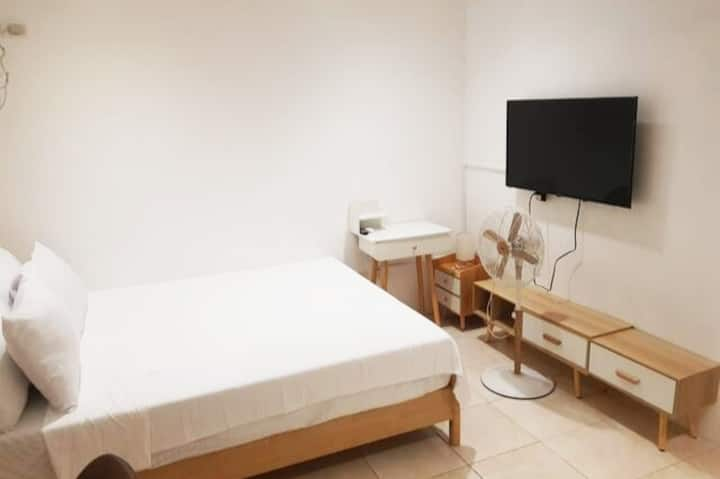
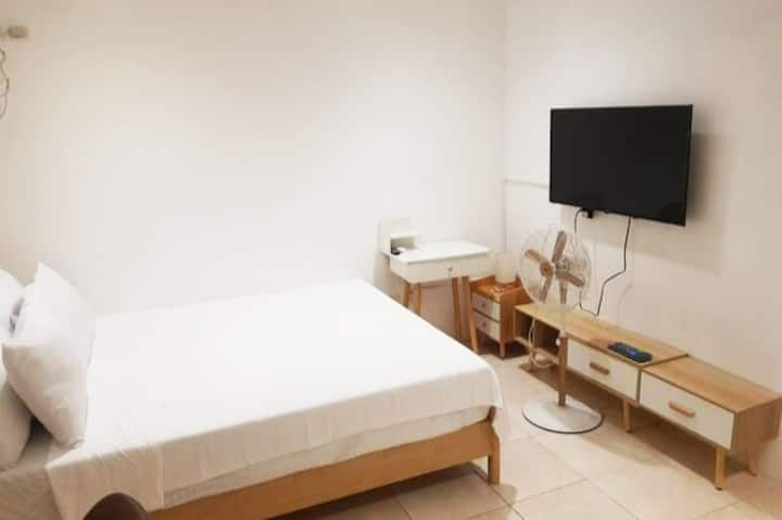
+ remote control (629, 351)
